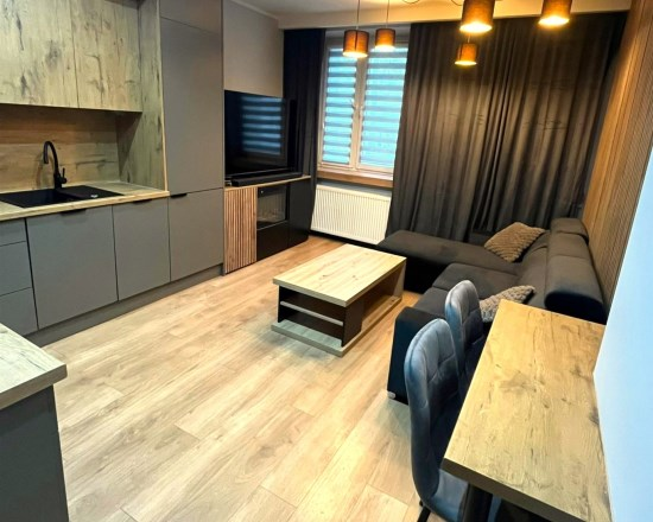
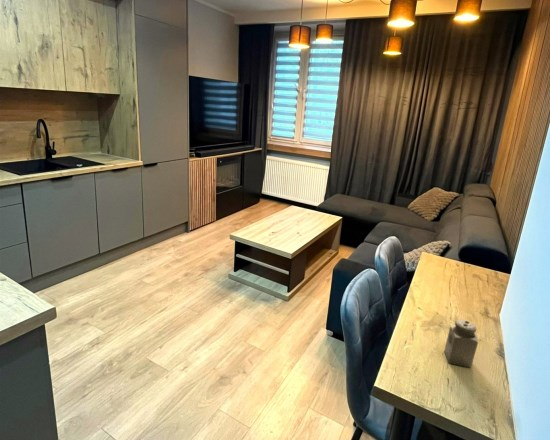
+ salt shaker (461, 341)
